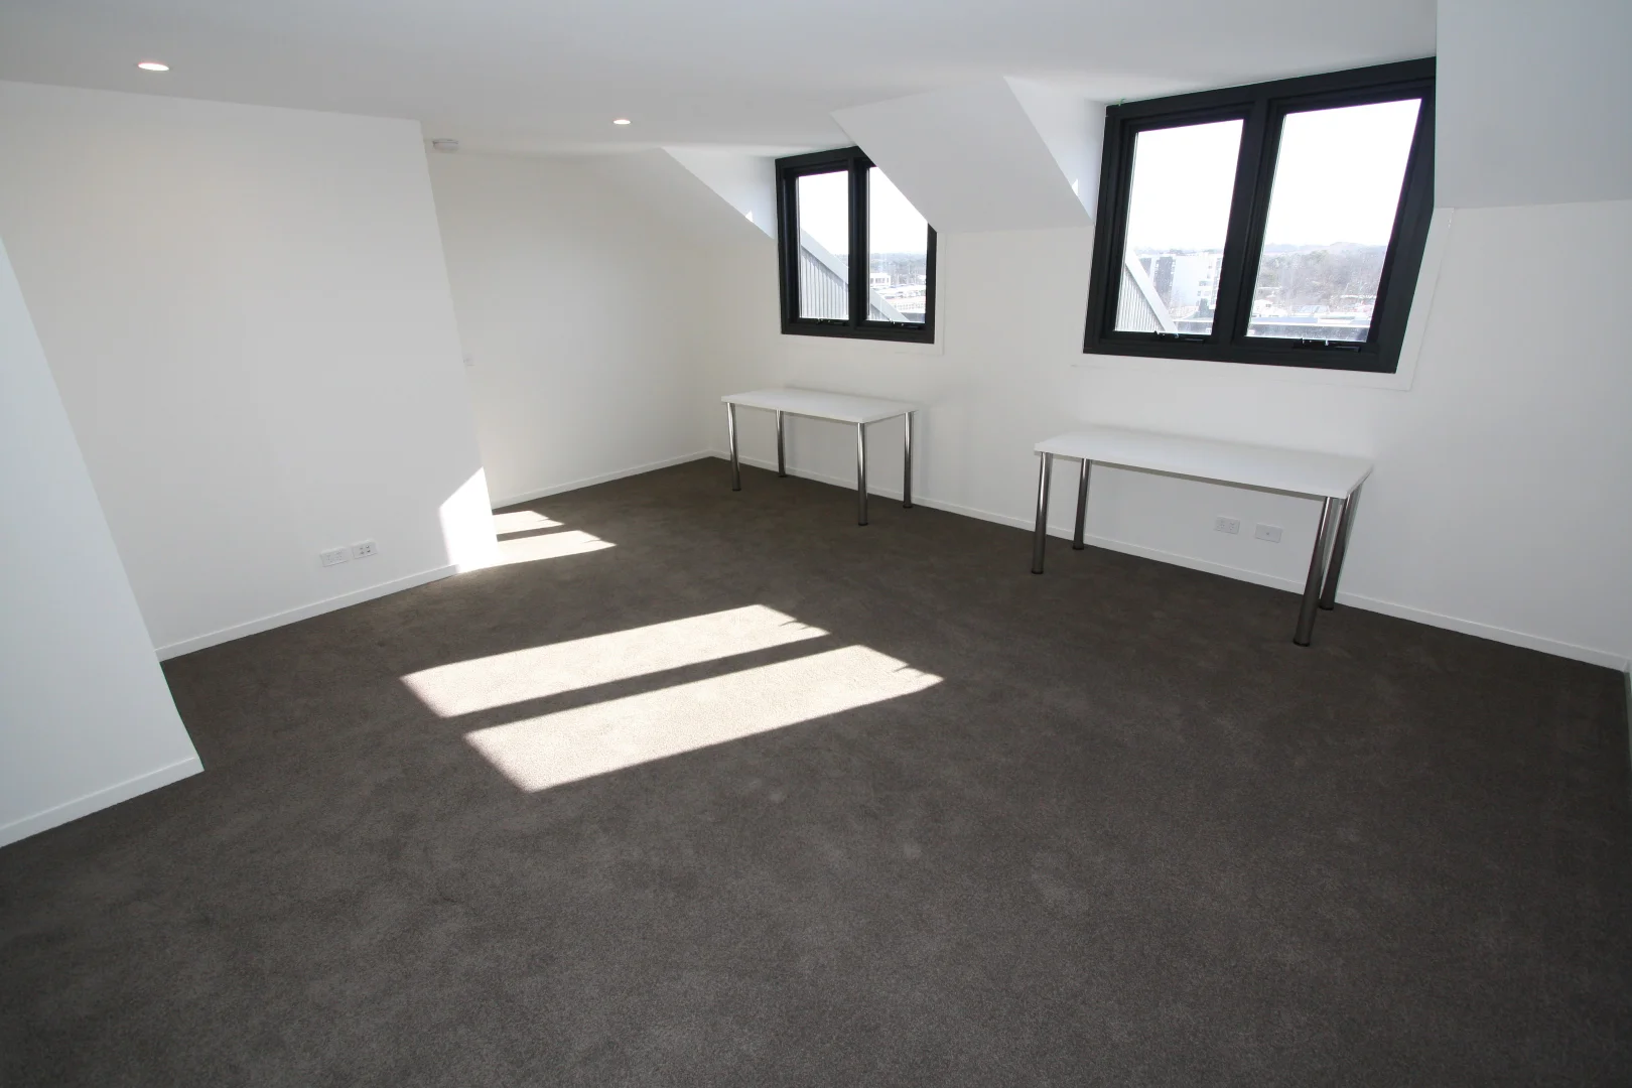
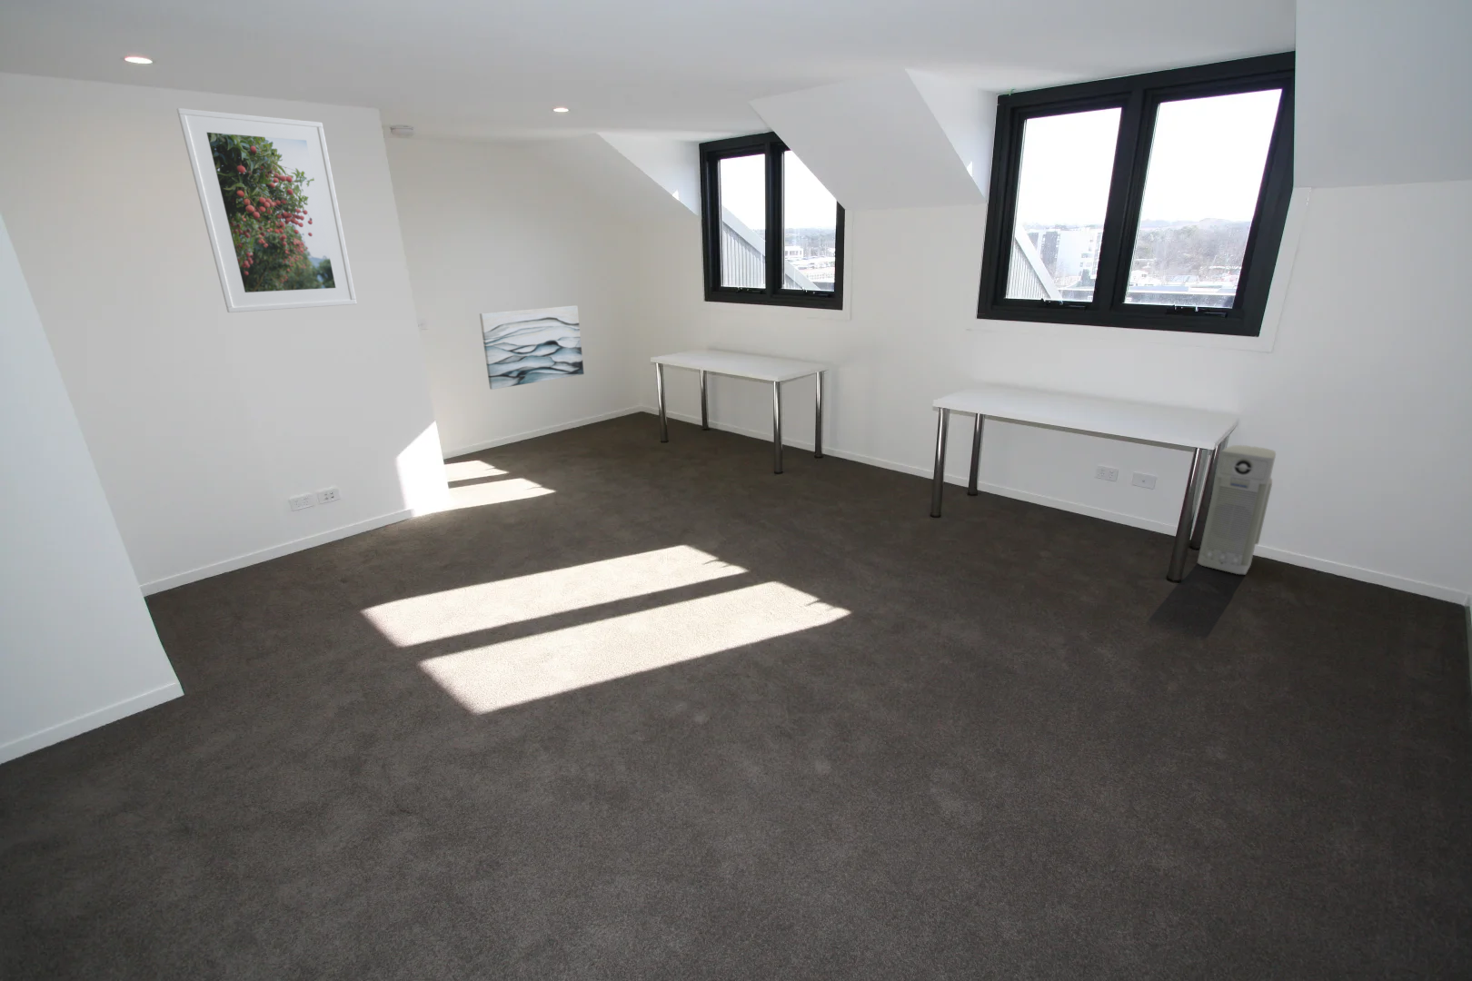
+ air purifier (1239, 506)
+ wall art (534, 345)
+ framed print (275, 216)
